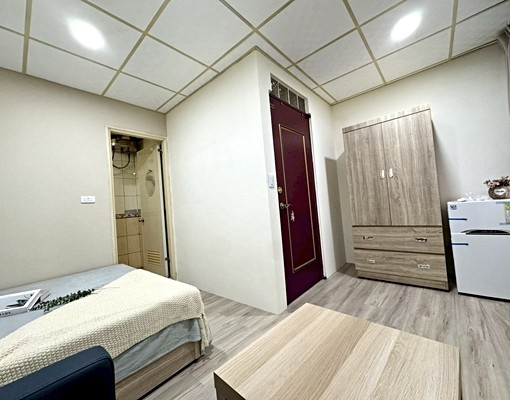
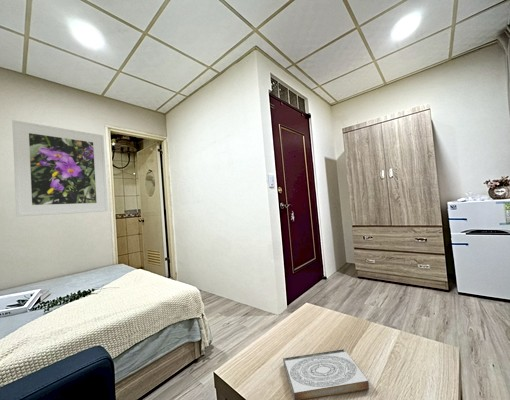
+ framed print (65, 170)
+ book (321, 371)
